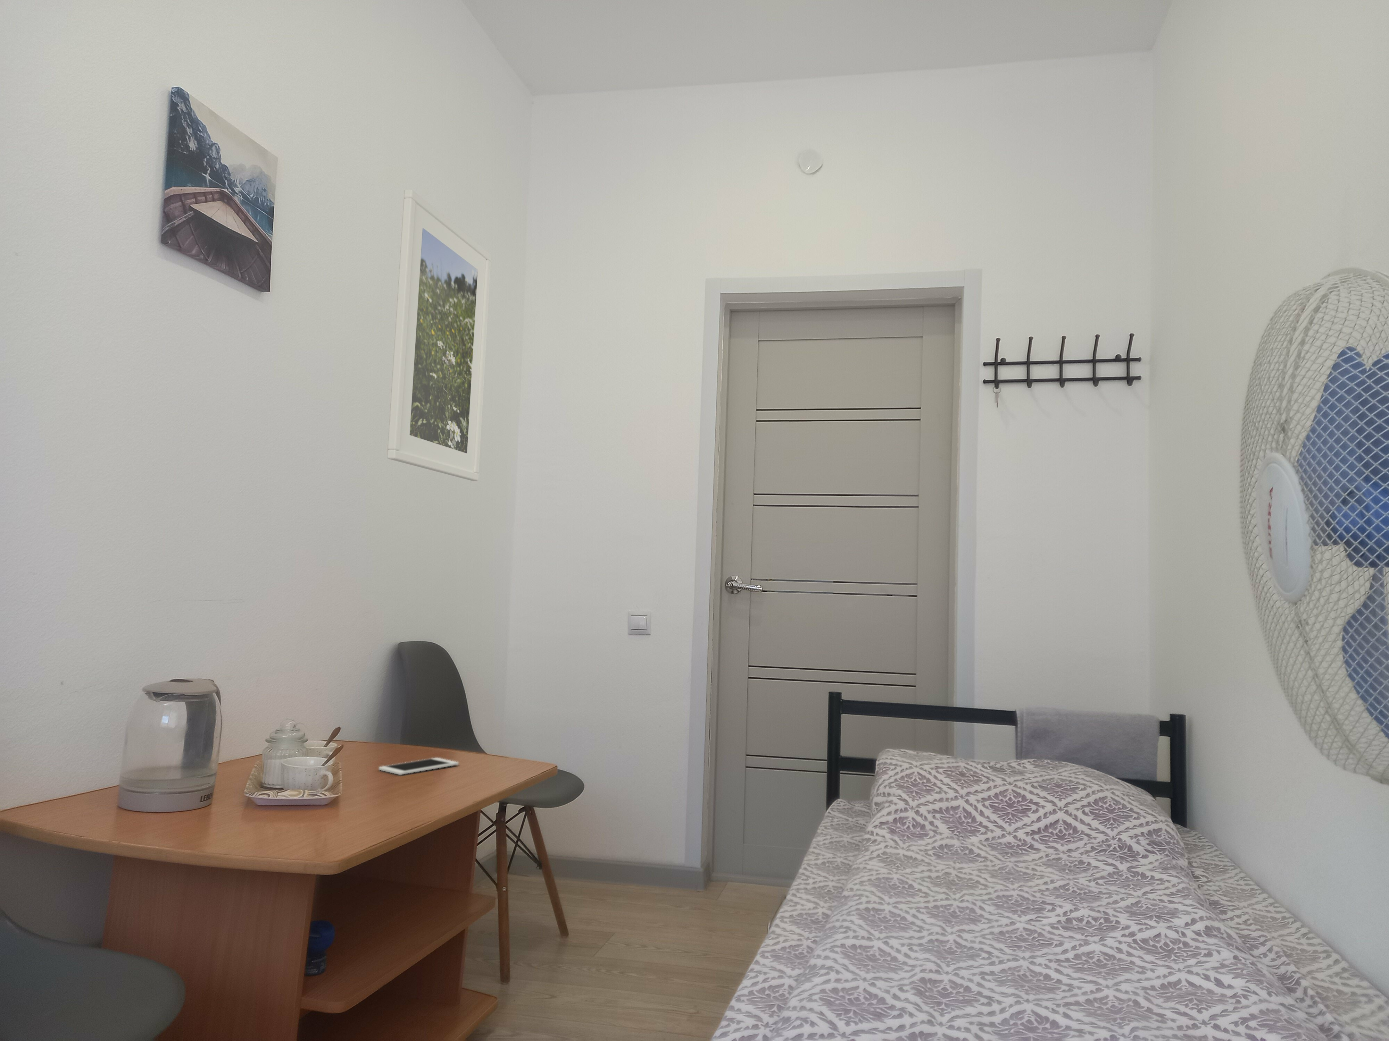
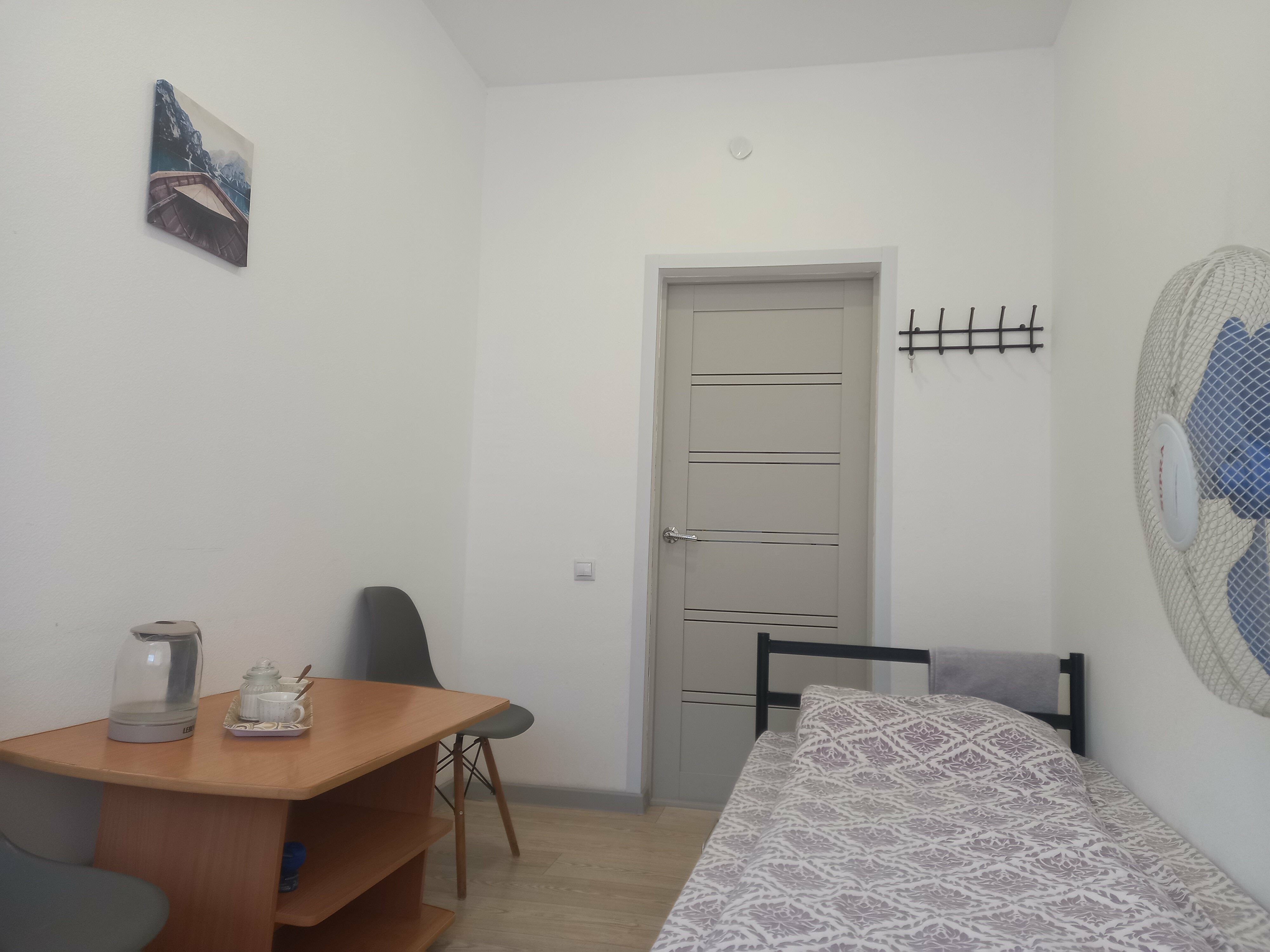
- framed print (444, 347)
- cell phone (419, 765)
